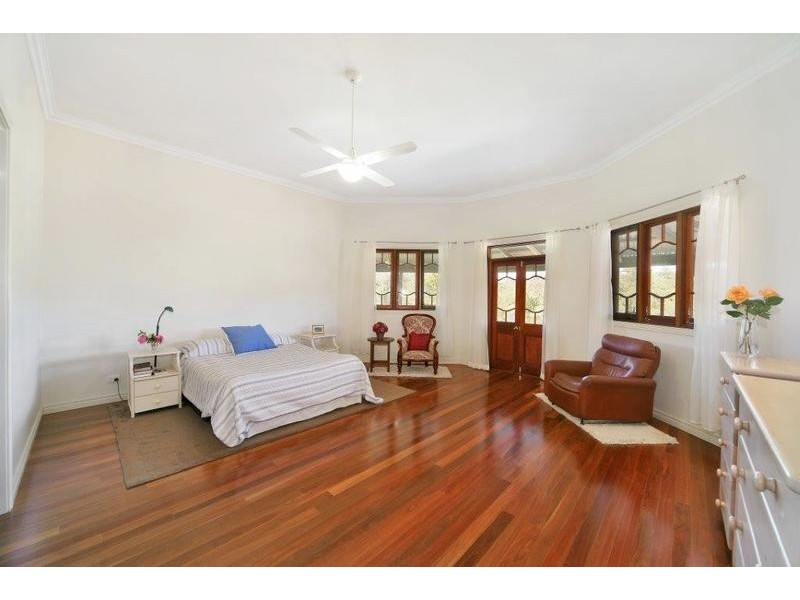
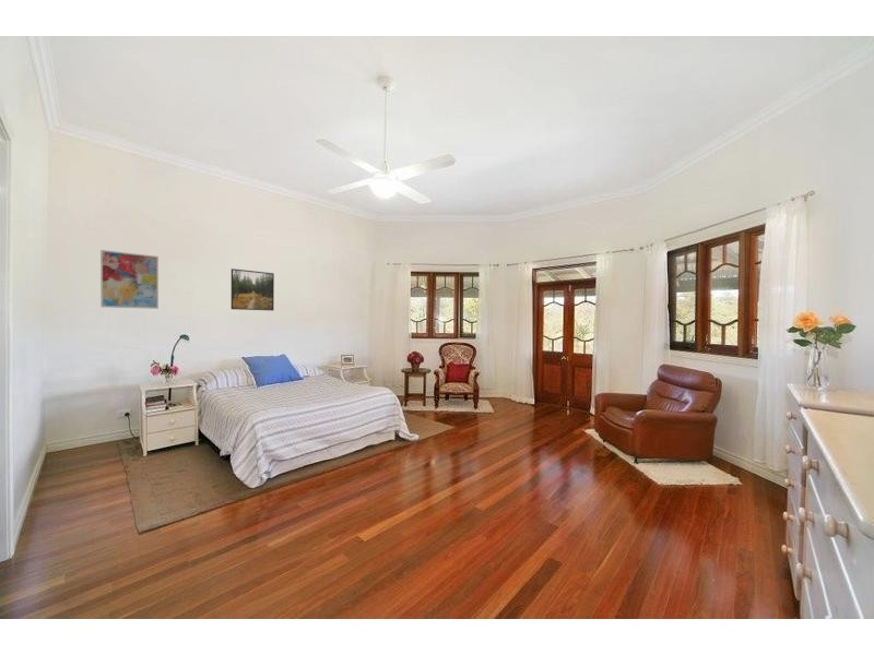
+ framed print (252, 290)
+ wall art (130, 281)
